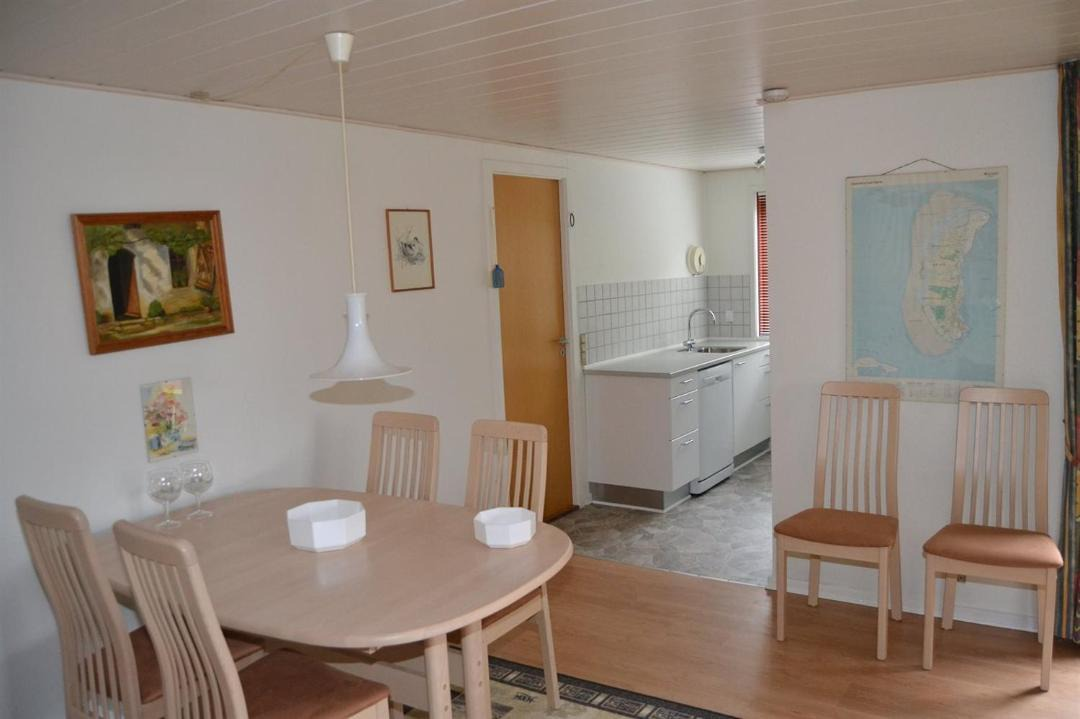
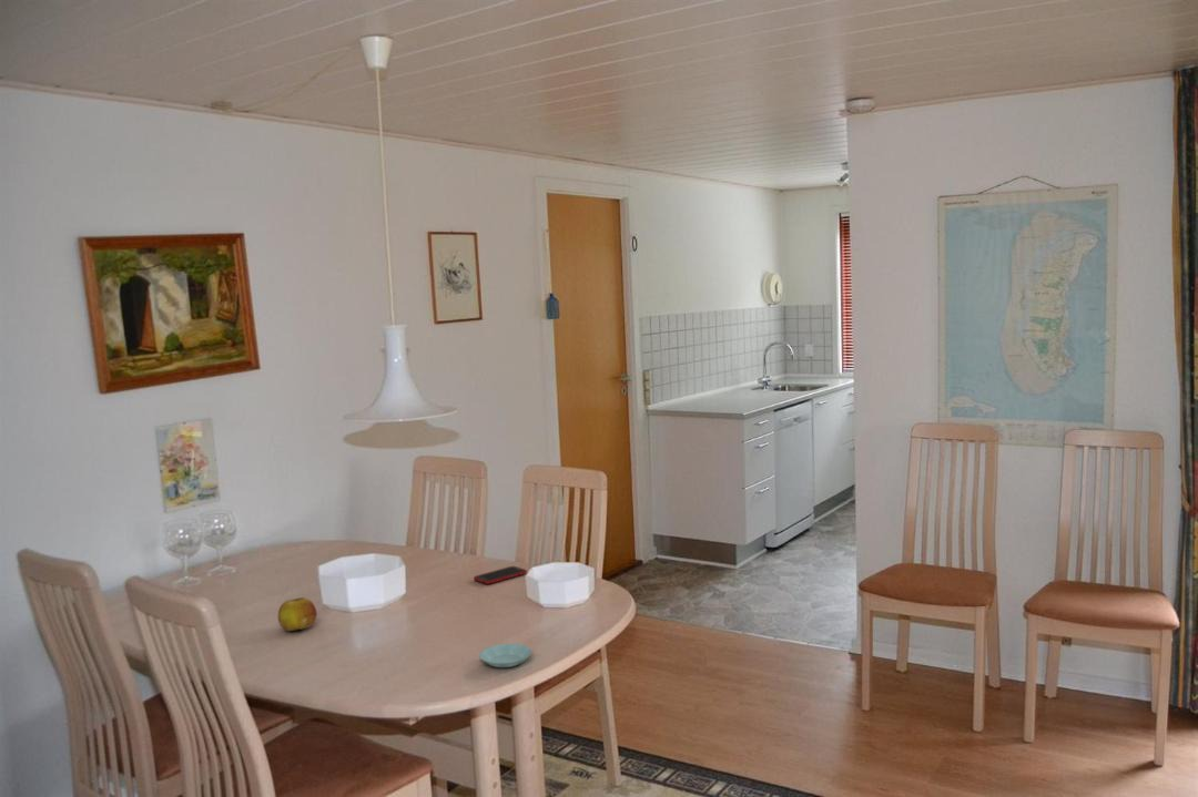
+ saucer (506, 657)
+ cell phone (500, 574)
+ fruit (297, 614)
